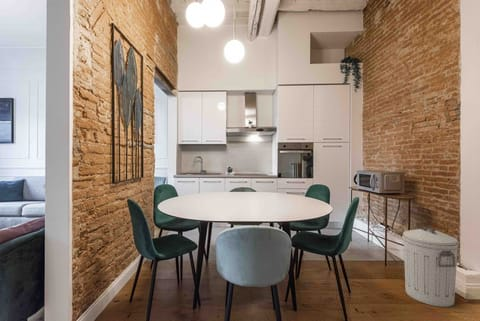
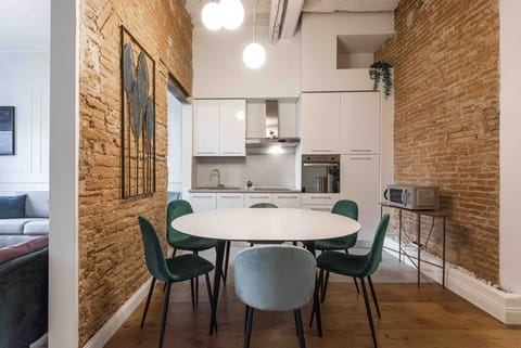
- trash can (429, 262)
